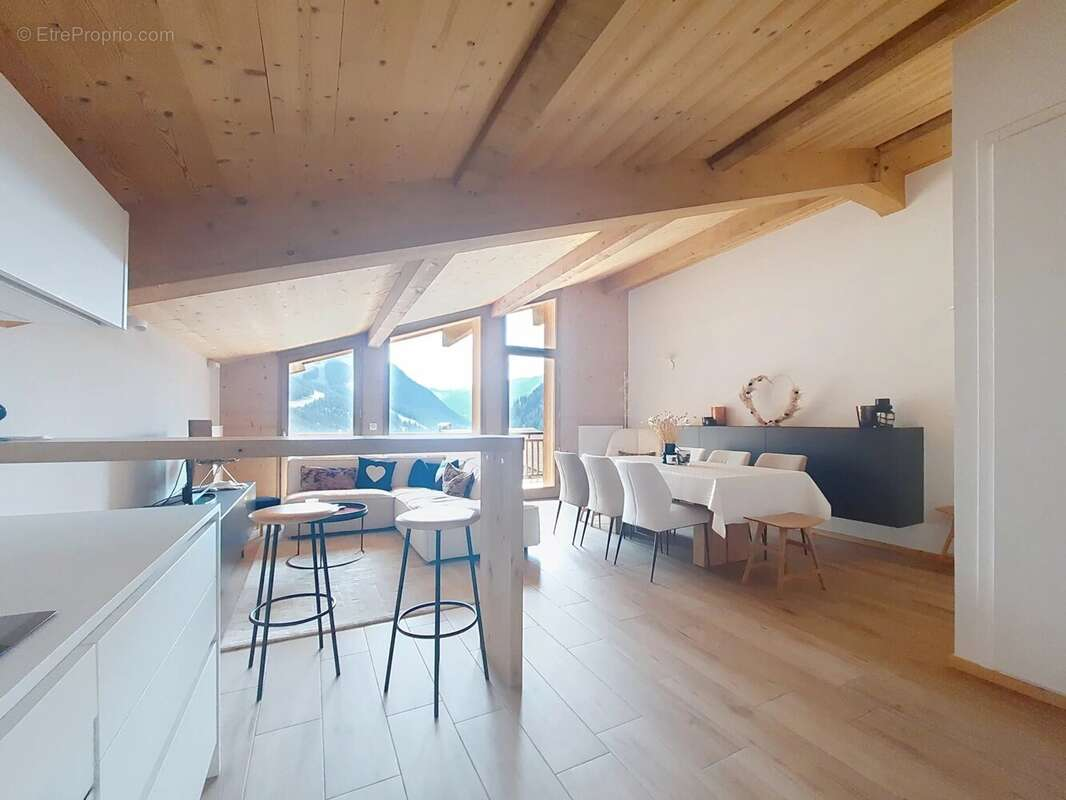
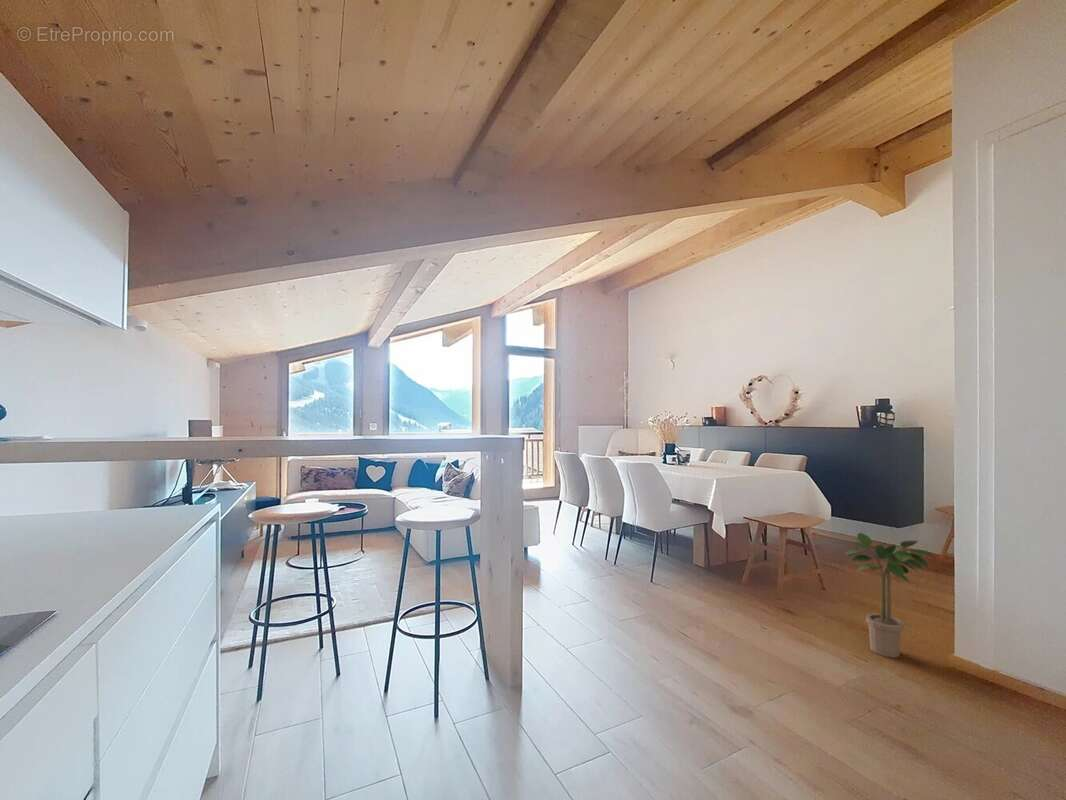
+ potted plant (890, 592)
